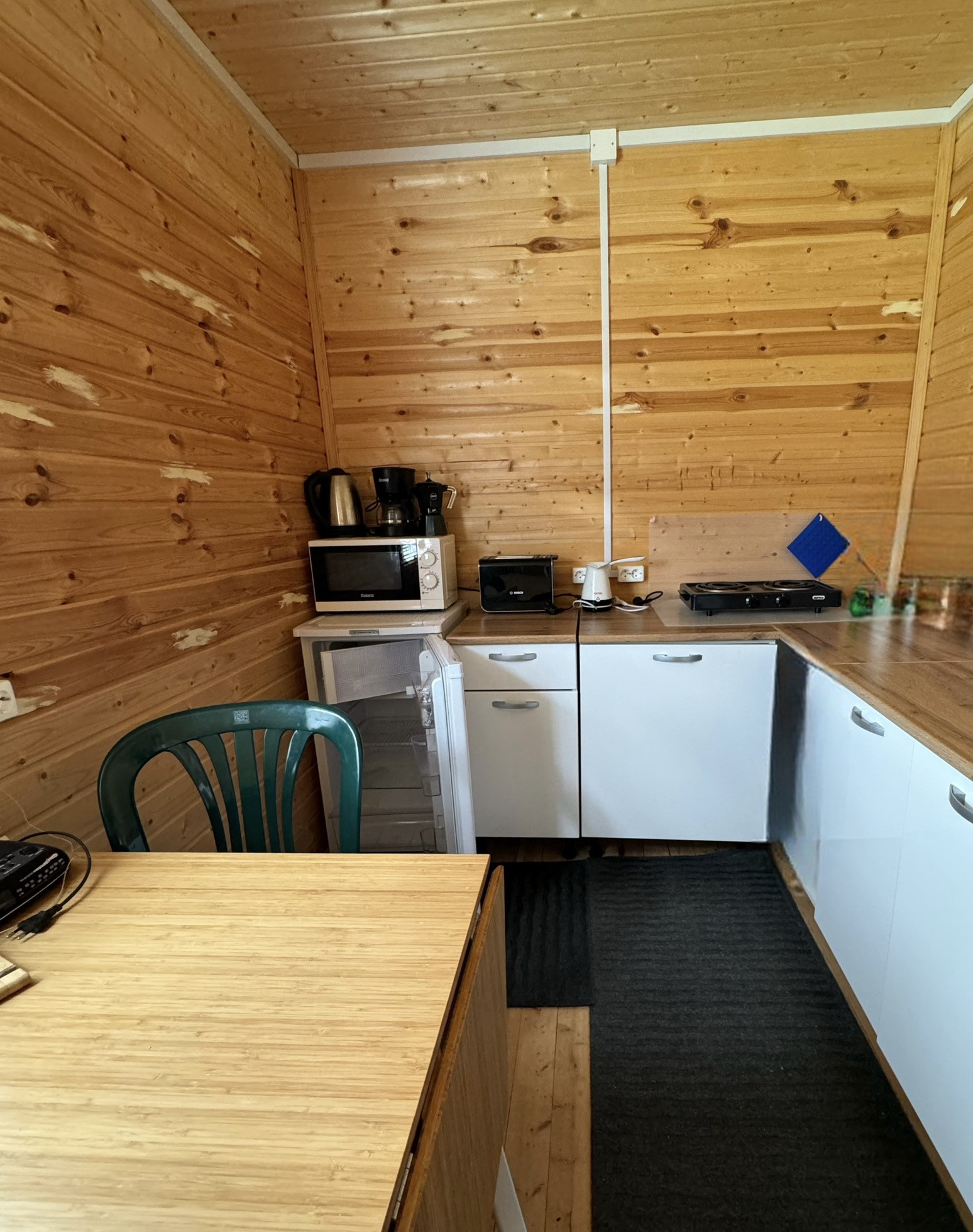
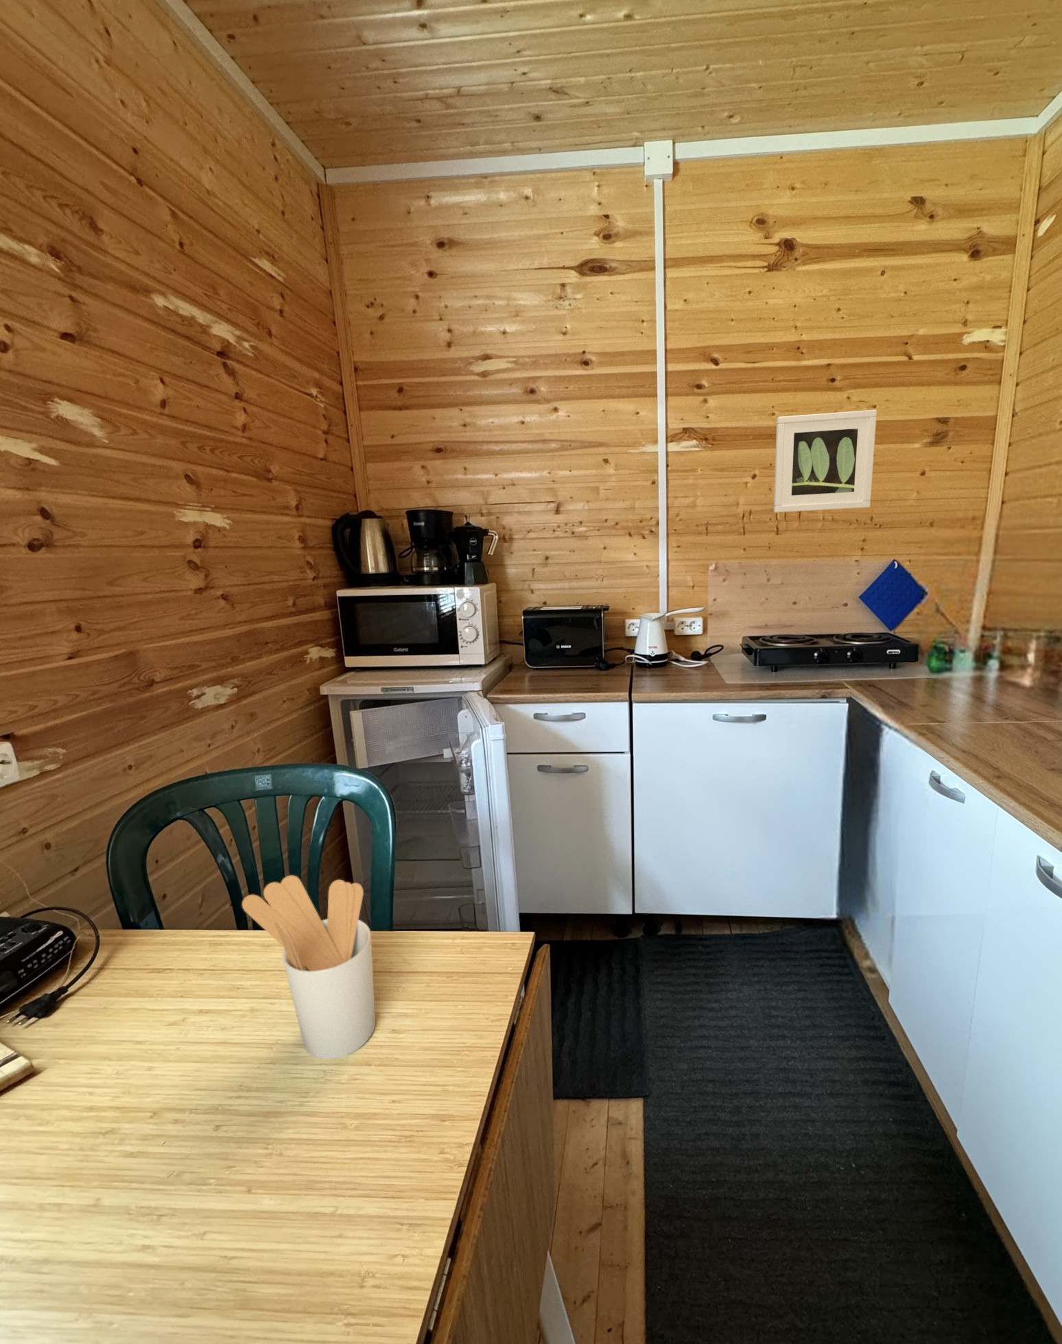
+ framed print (823, 463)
+ utensil holder (314, 960)
